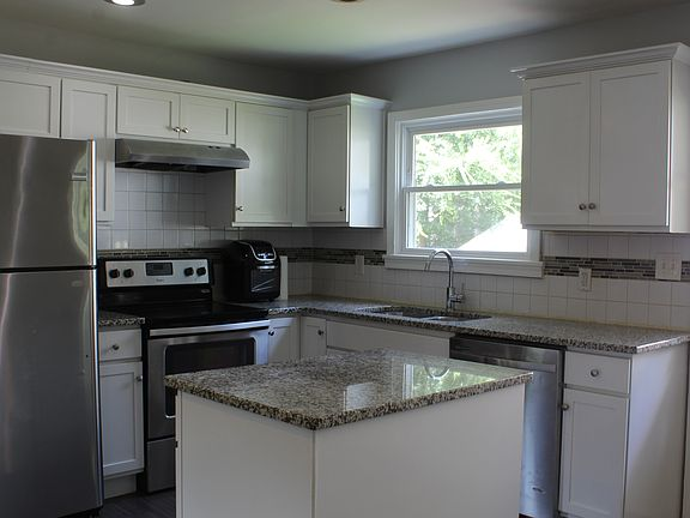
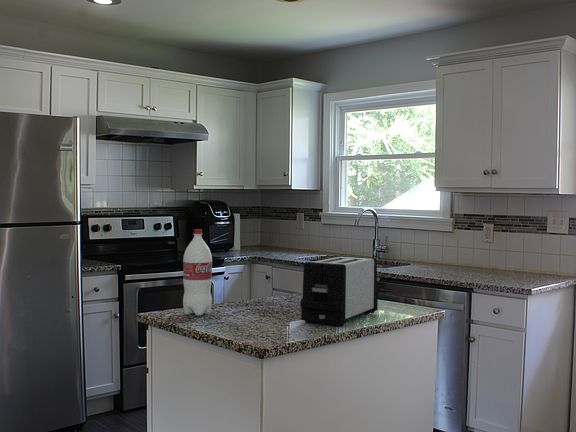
+ bottle (197, 271)
+ toaster (340, 288)
